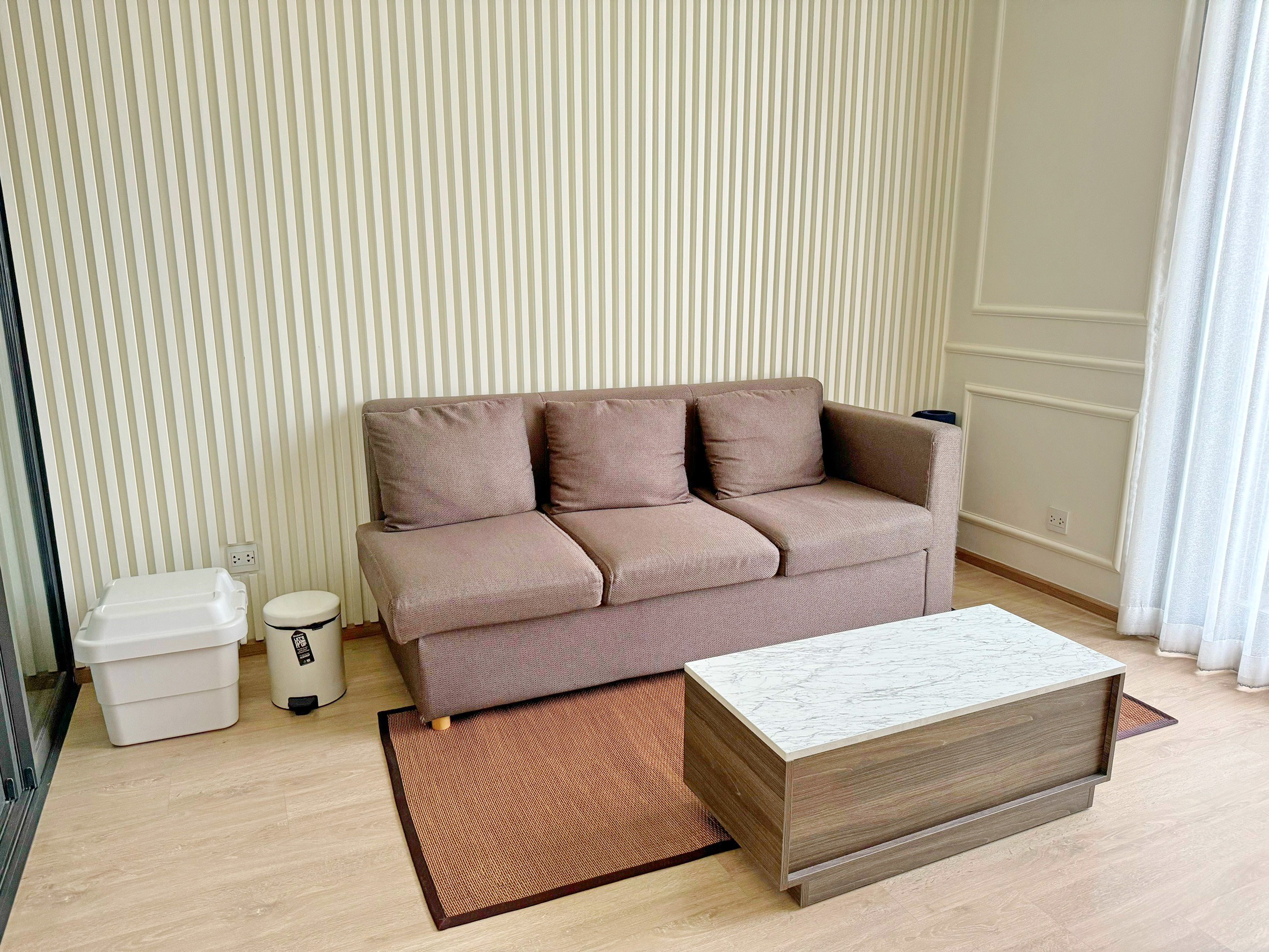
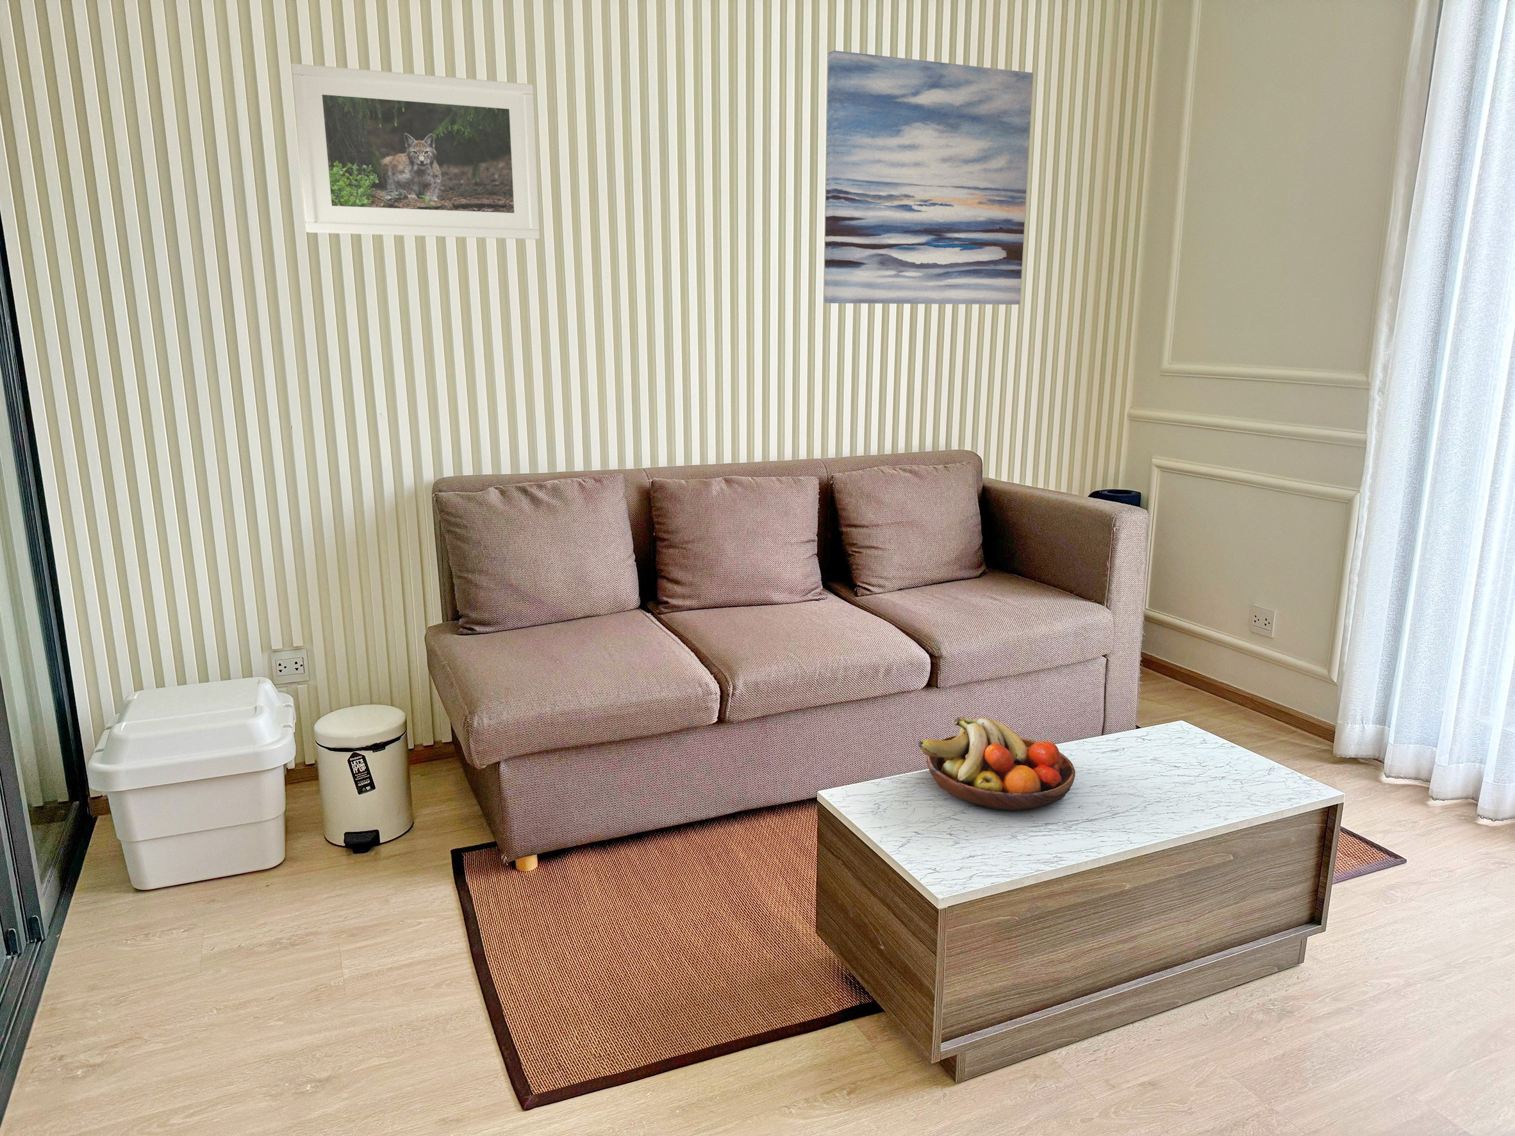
+ fruit bowl (999, 757)
+ wall art (930, 186)
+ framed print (421, 156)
